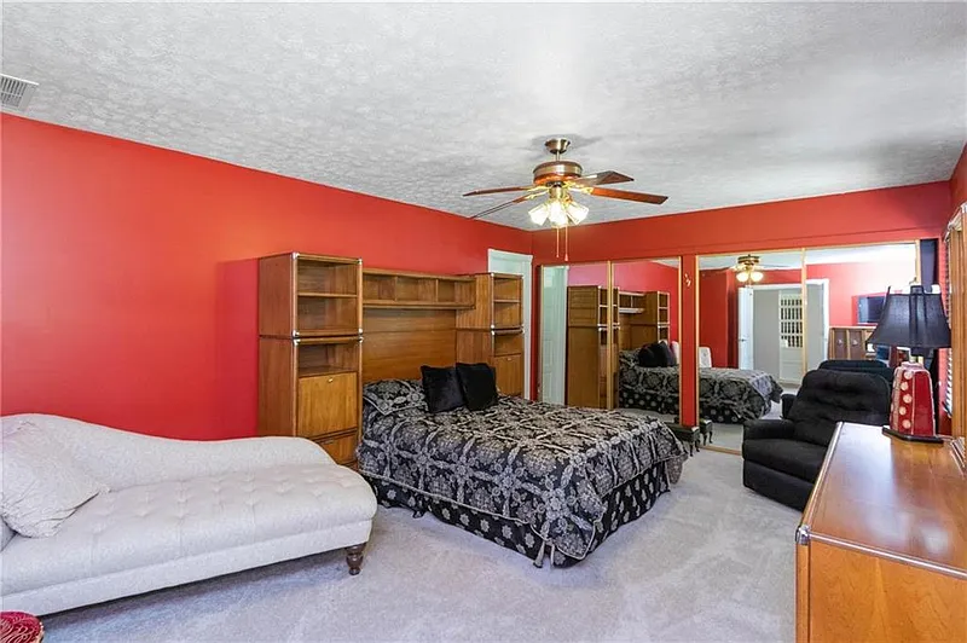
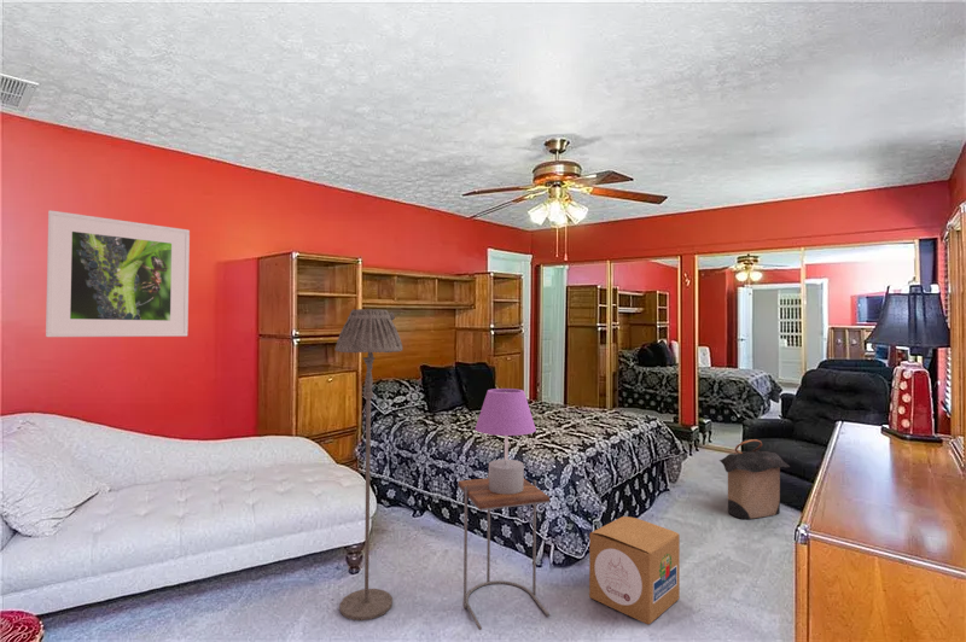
+ laundry hamper (752, 474)
+ cardboard box (634, 564)
+ floor lamp (367, 456)
+ table lamp (505, 438)
+ side table (489, 542)
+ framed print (123, 278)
